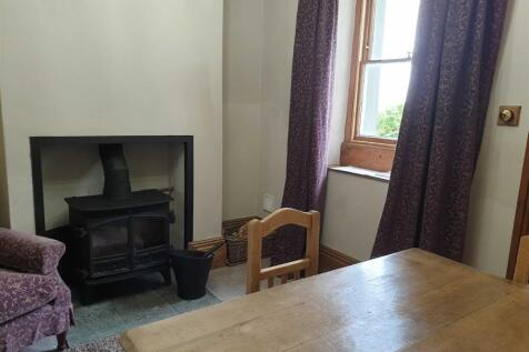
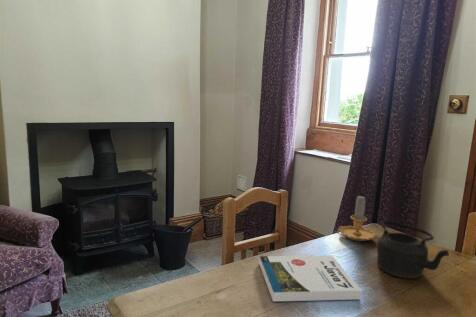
+ teapot (406, 251)
+ candle (355, 216)
+ book (305, 276)
